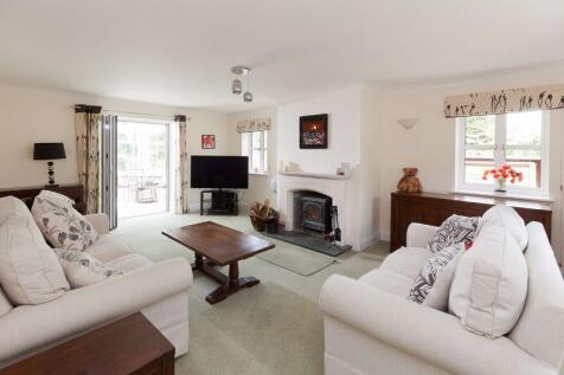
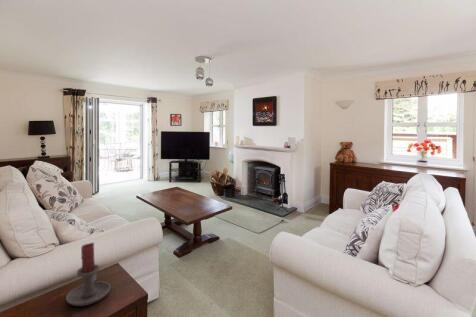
+ candle holder (89, 267)
